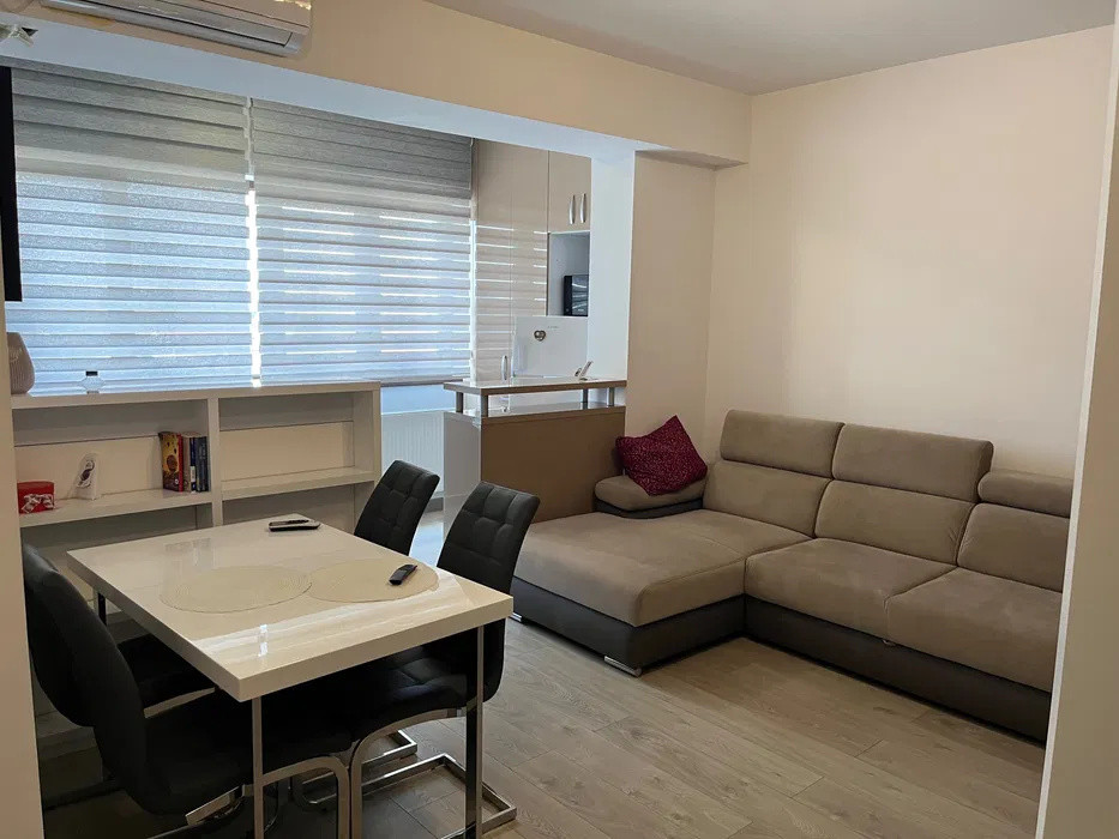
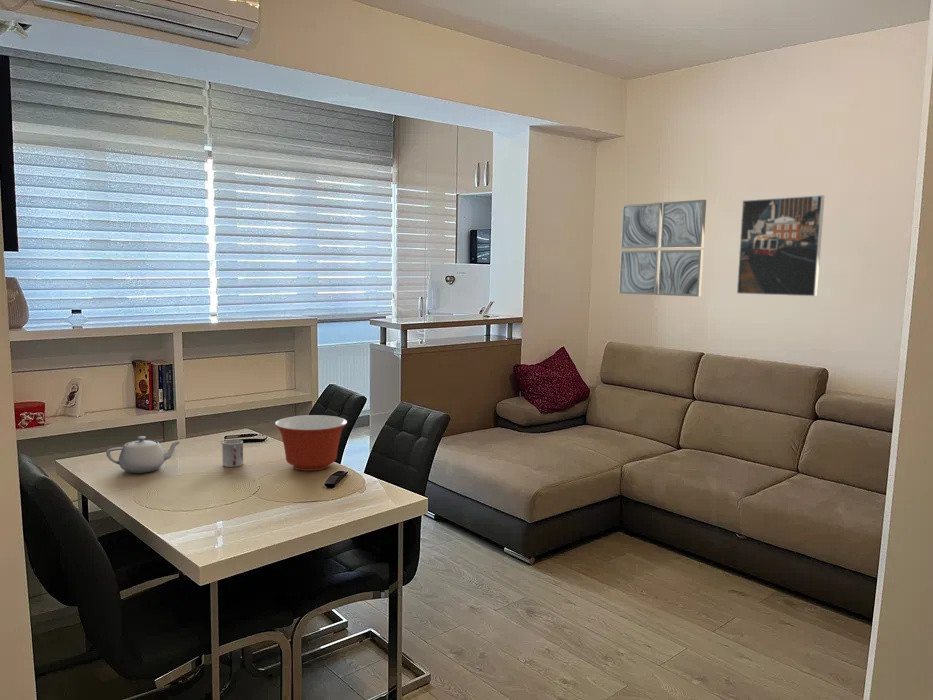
+ teapot (144, 452)
+ wall art (660, 250)
+ mixing bowl (311, 444)
+ cup (233, 454)
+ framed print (778, 246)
